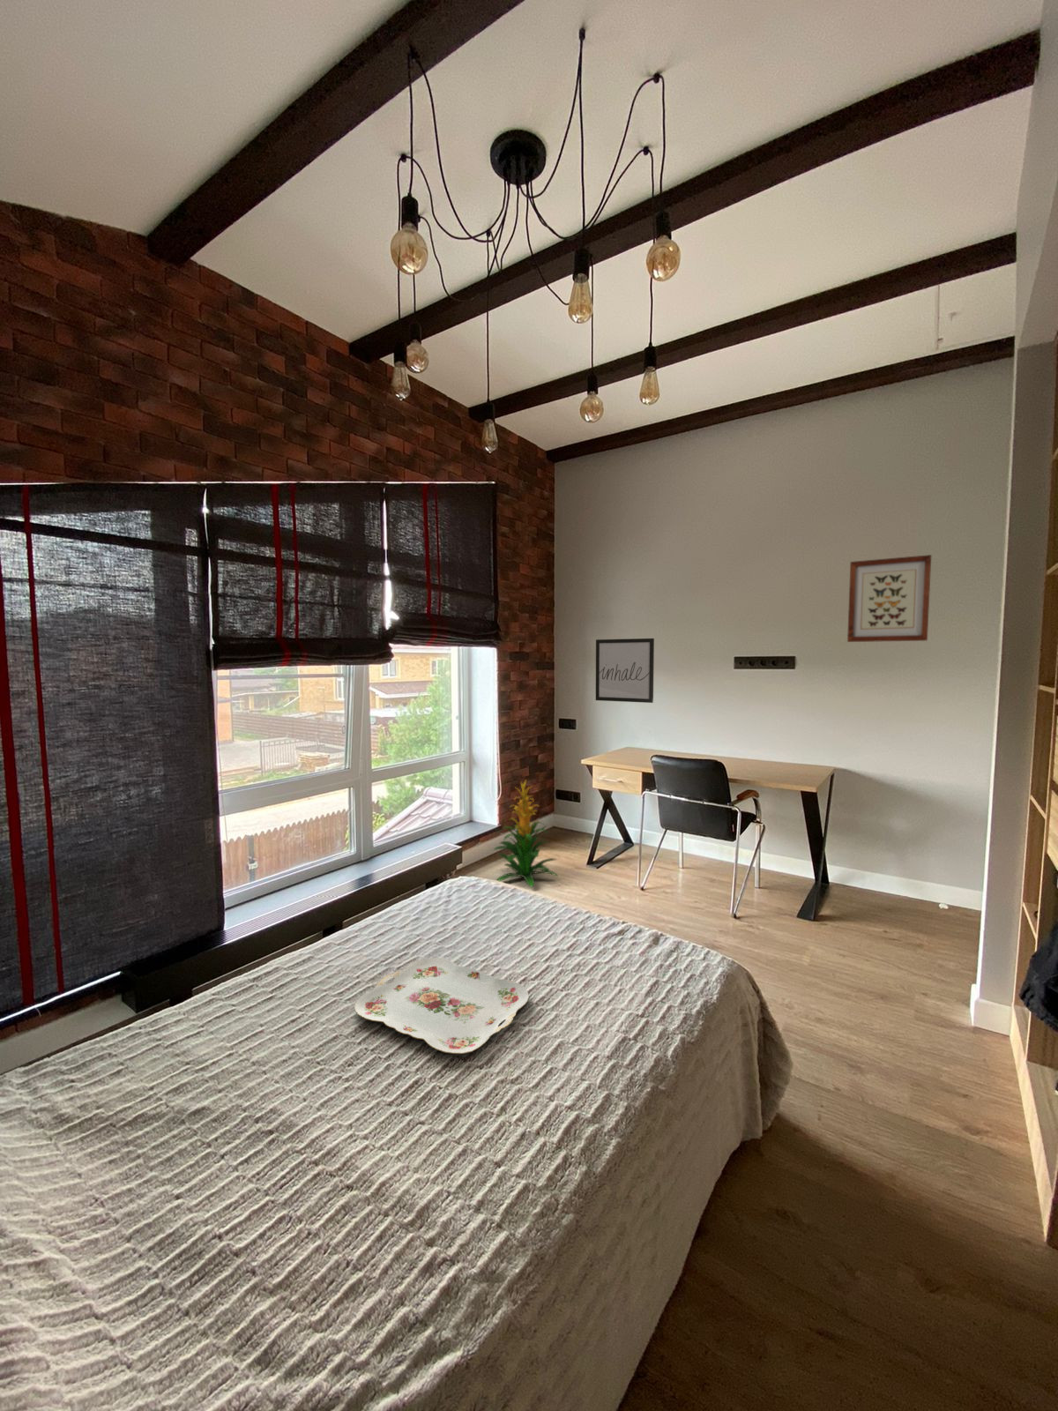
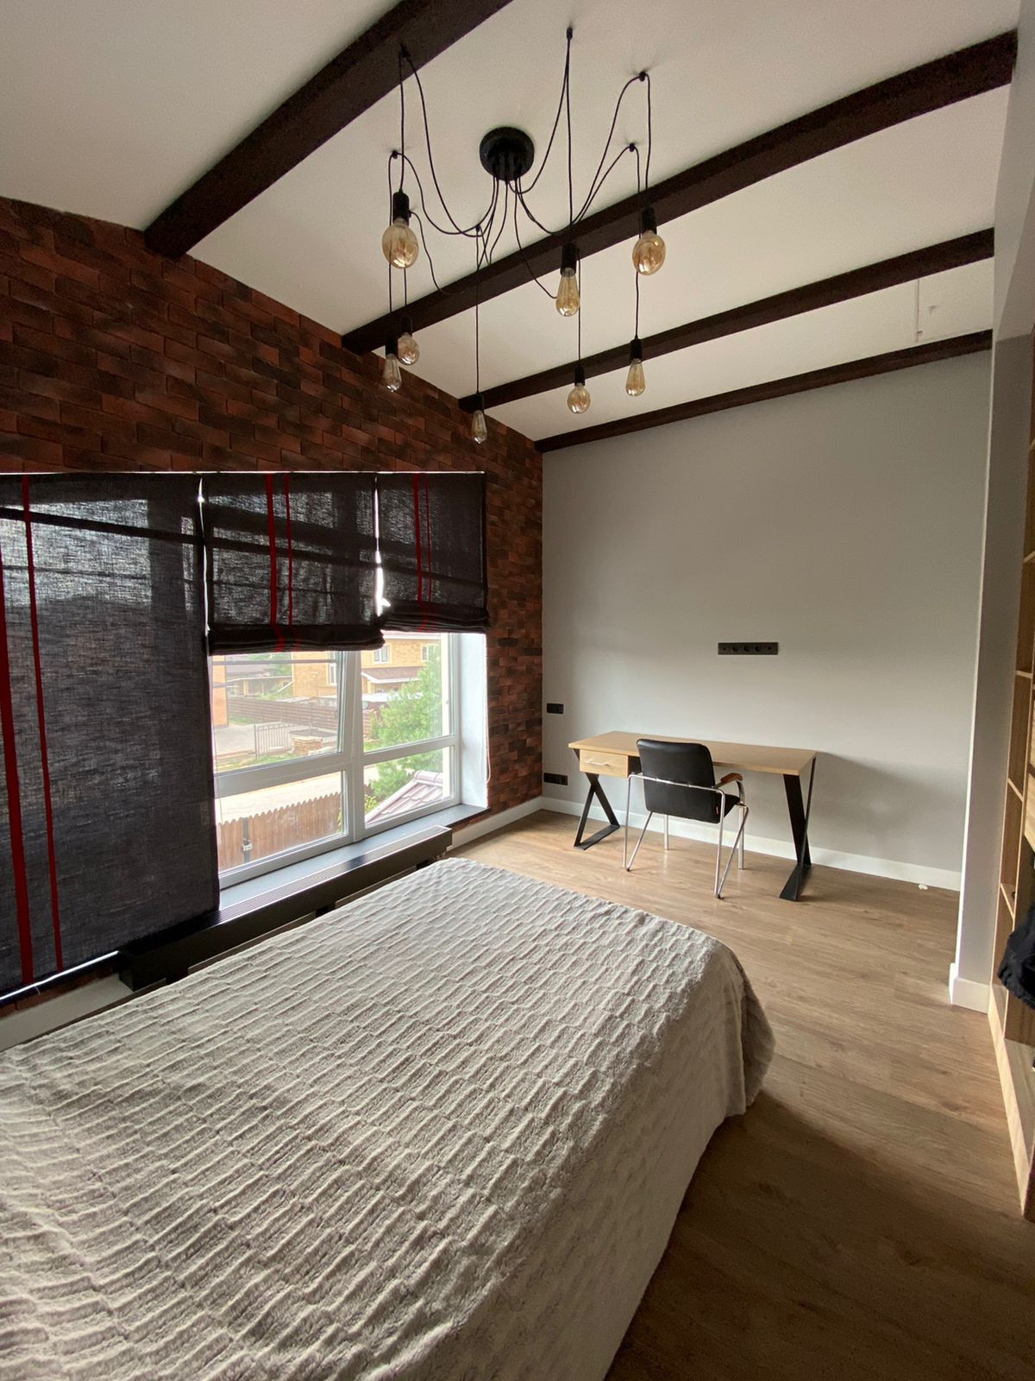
- serving tray (442, 1001)
- wall art (623, 670)
- wall art (888, 600)
- indoor plant (523, 829)
